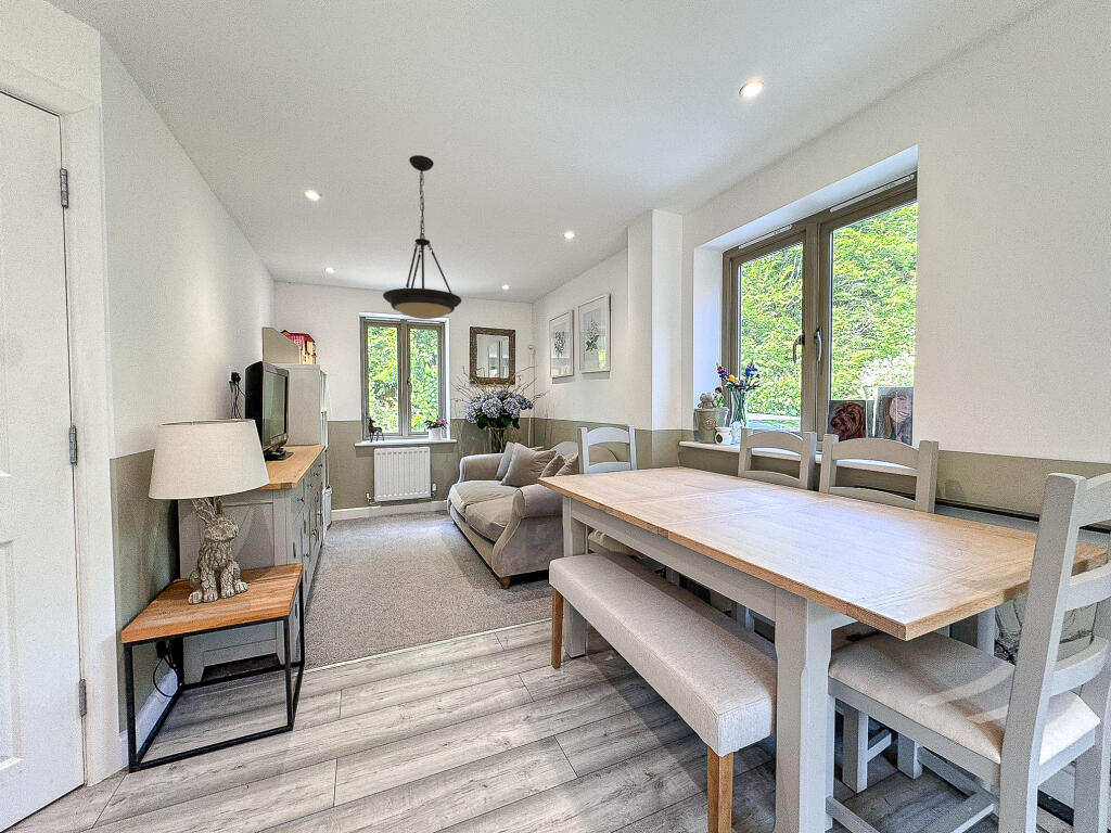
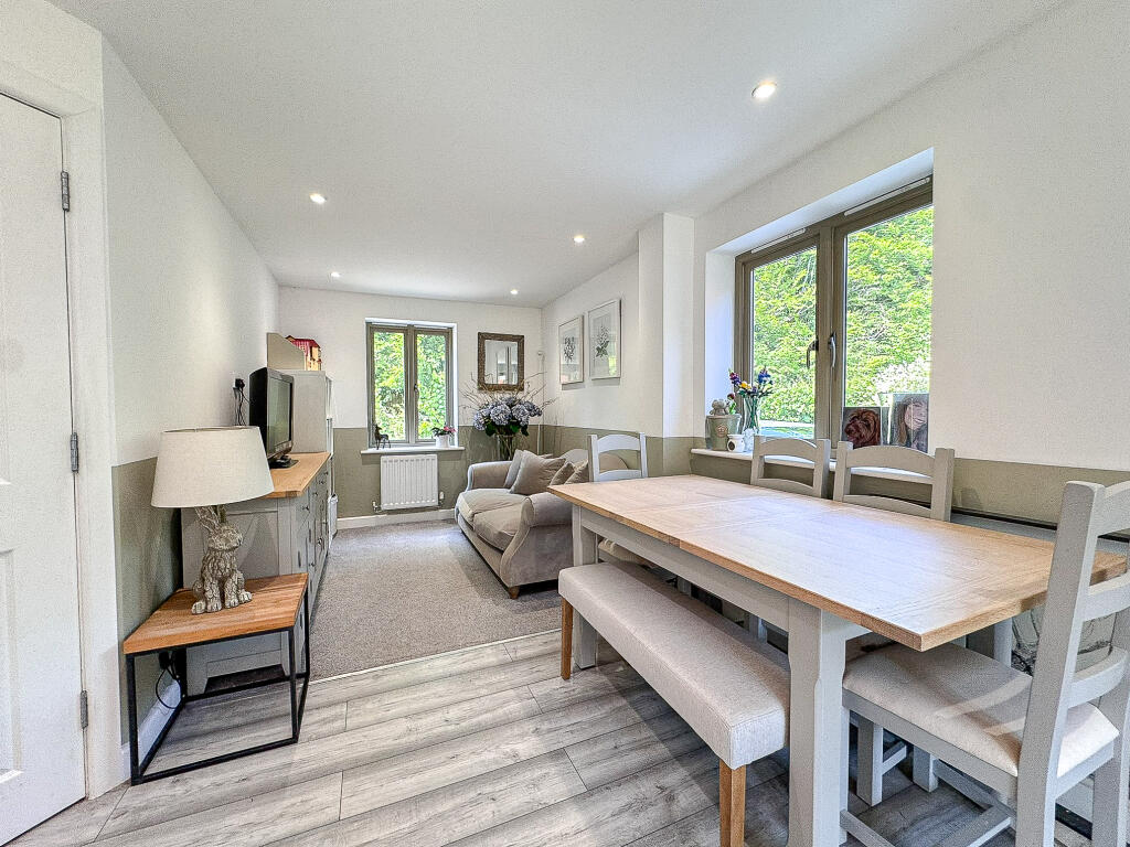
- light fixture (422, 240)
